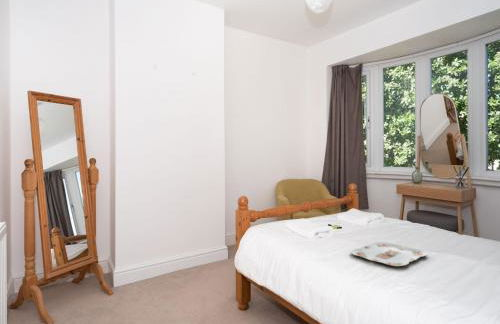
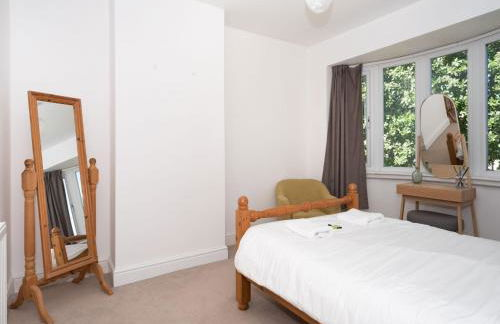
- serving tray (388, 253)
